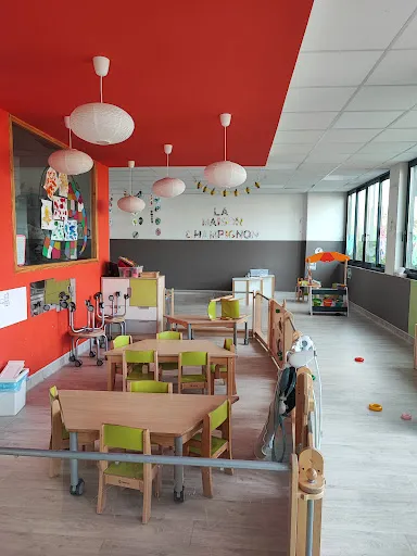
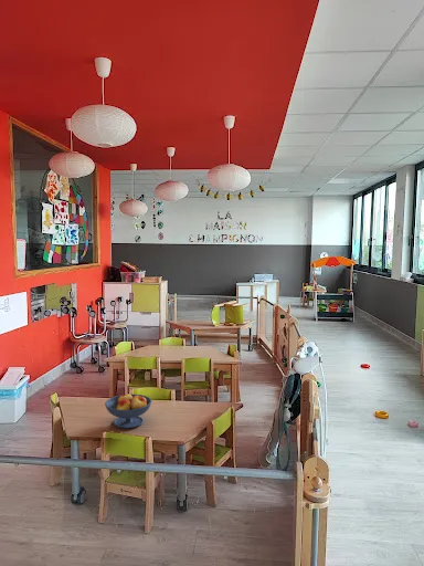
+ fruit bowl (128, 408)
